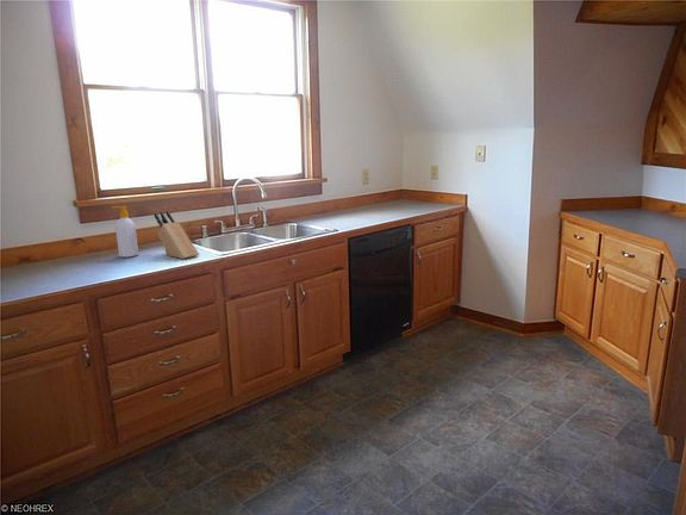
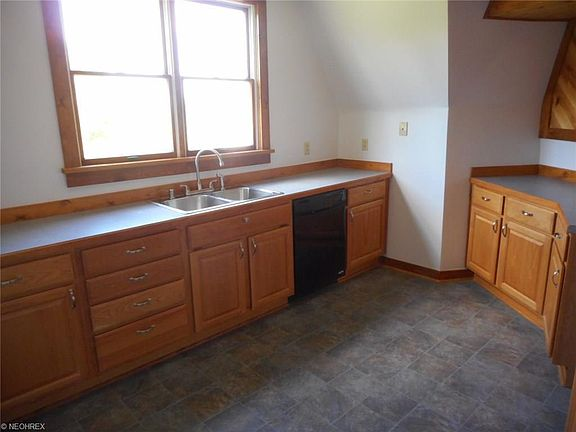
- knife block (174, 234)
- soap bottle (125, 230)
